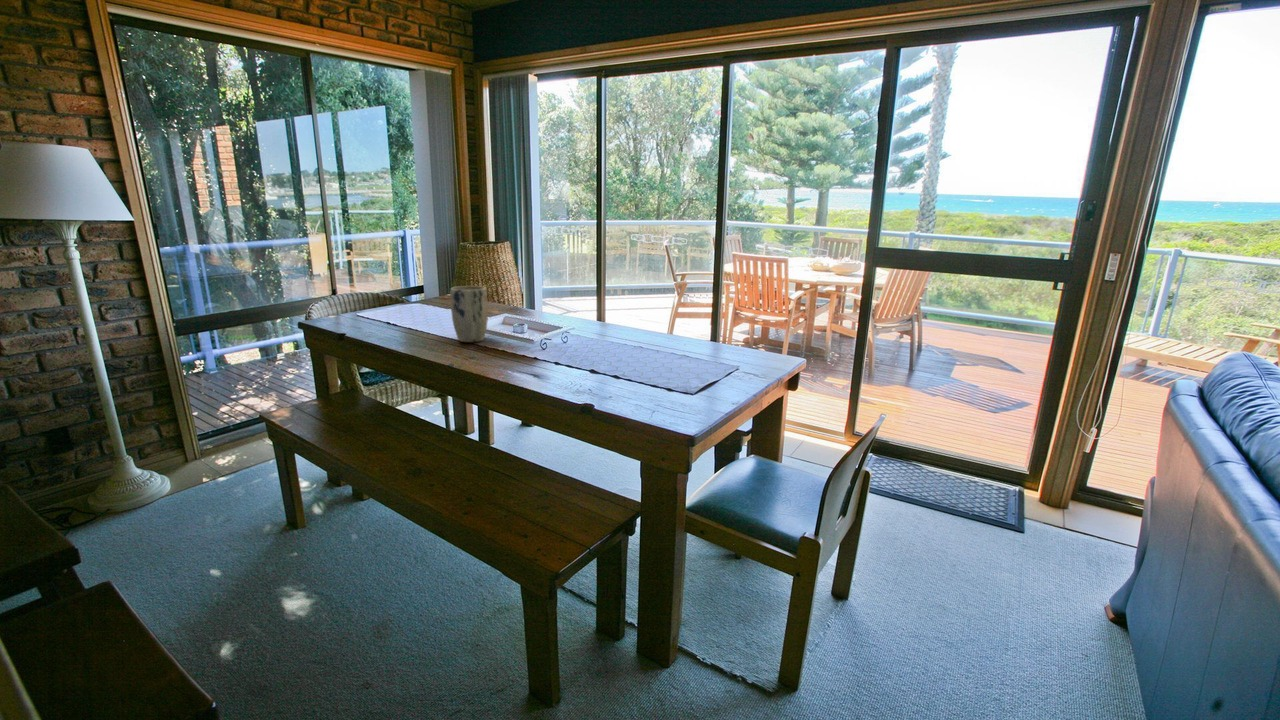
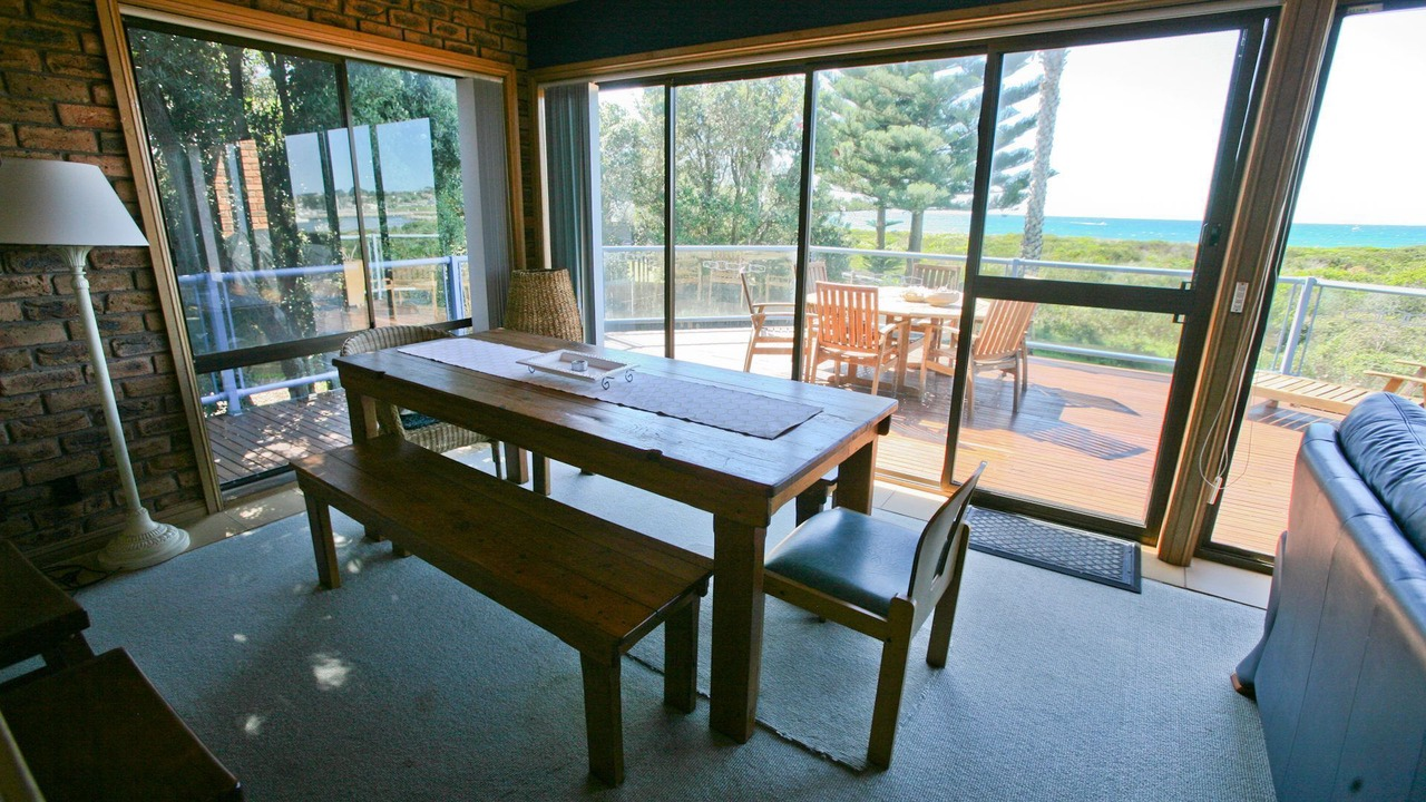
- plant pot (469, 314)
